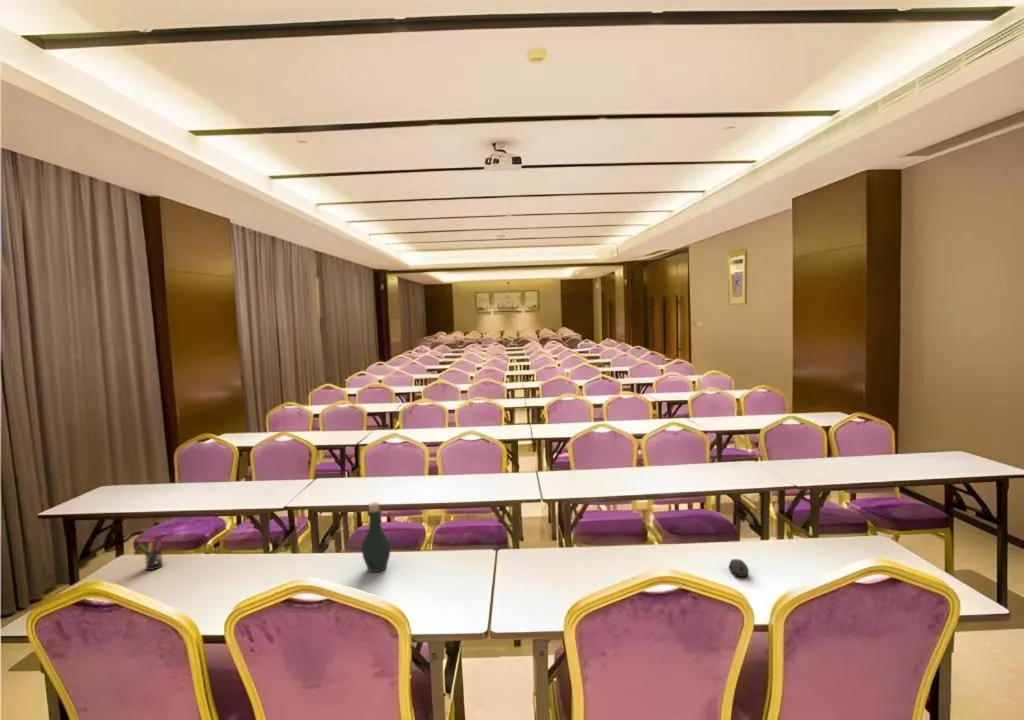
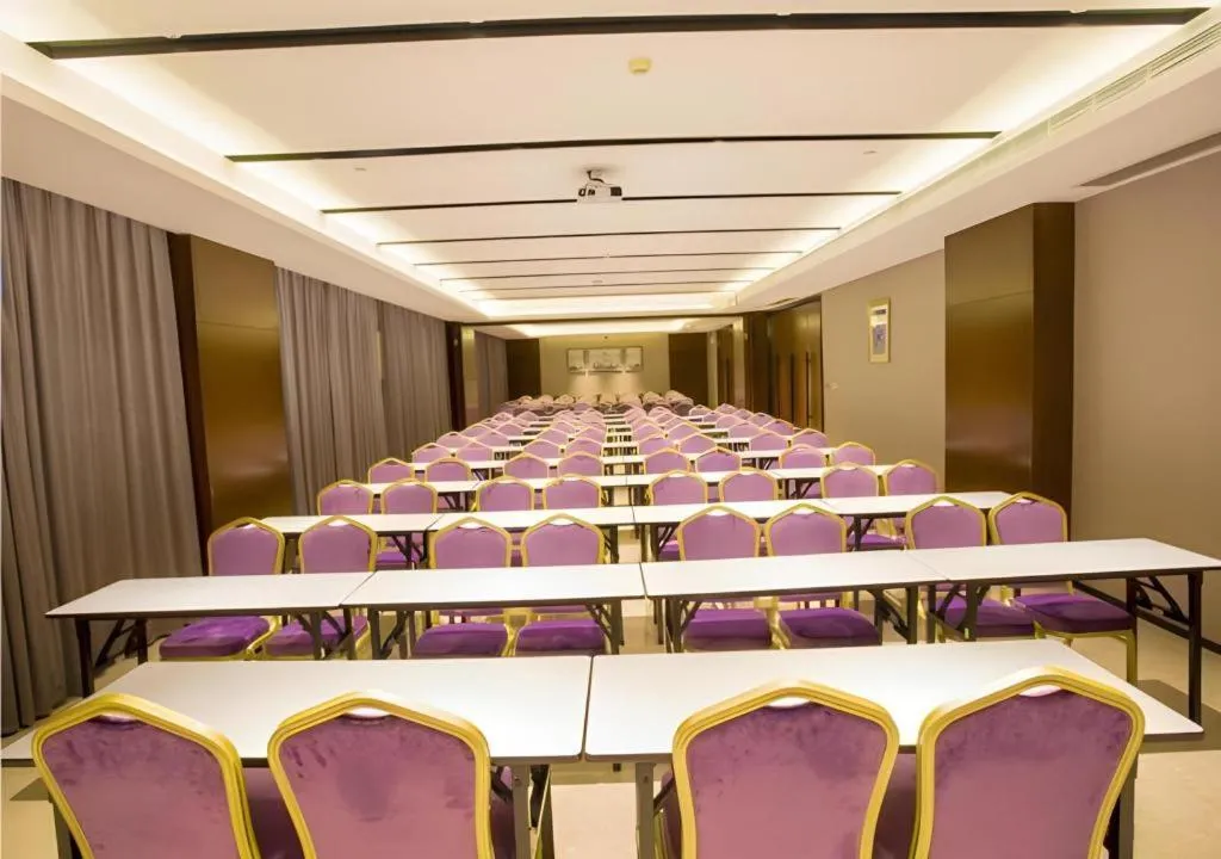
- computer mouse (738, 566)
- pen holder (151, 551)
- bottle (375, 536)
